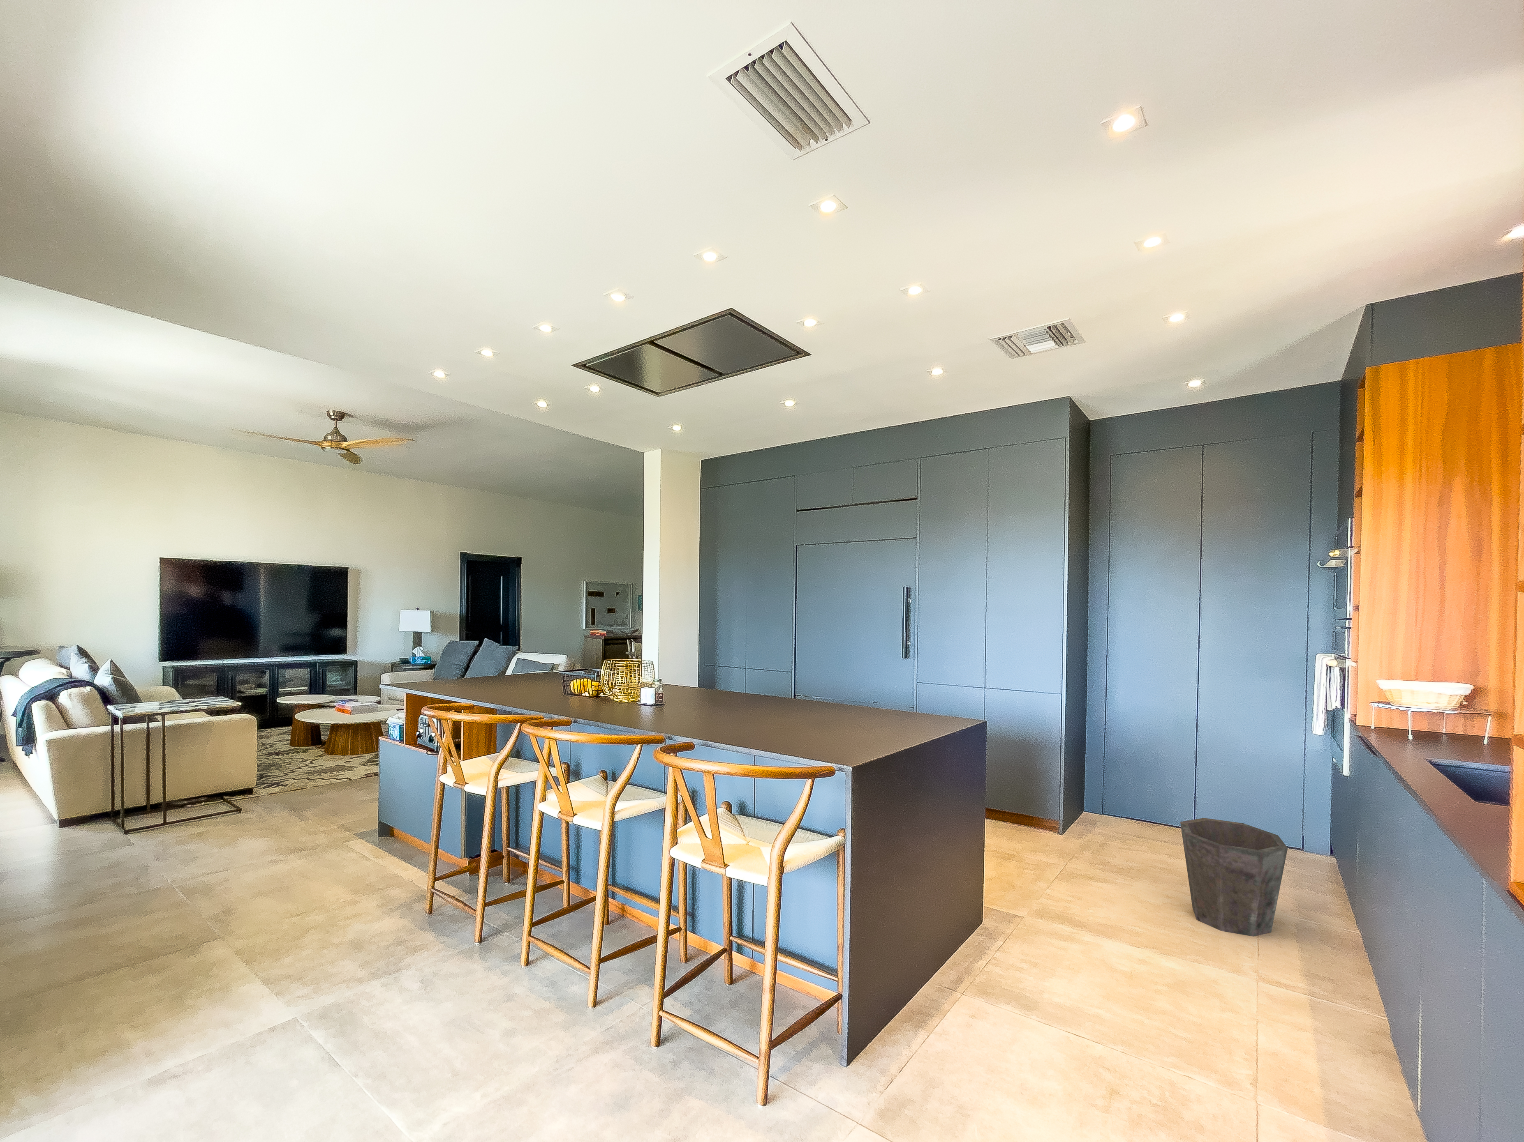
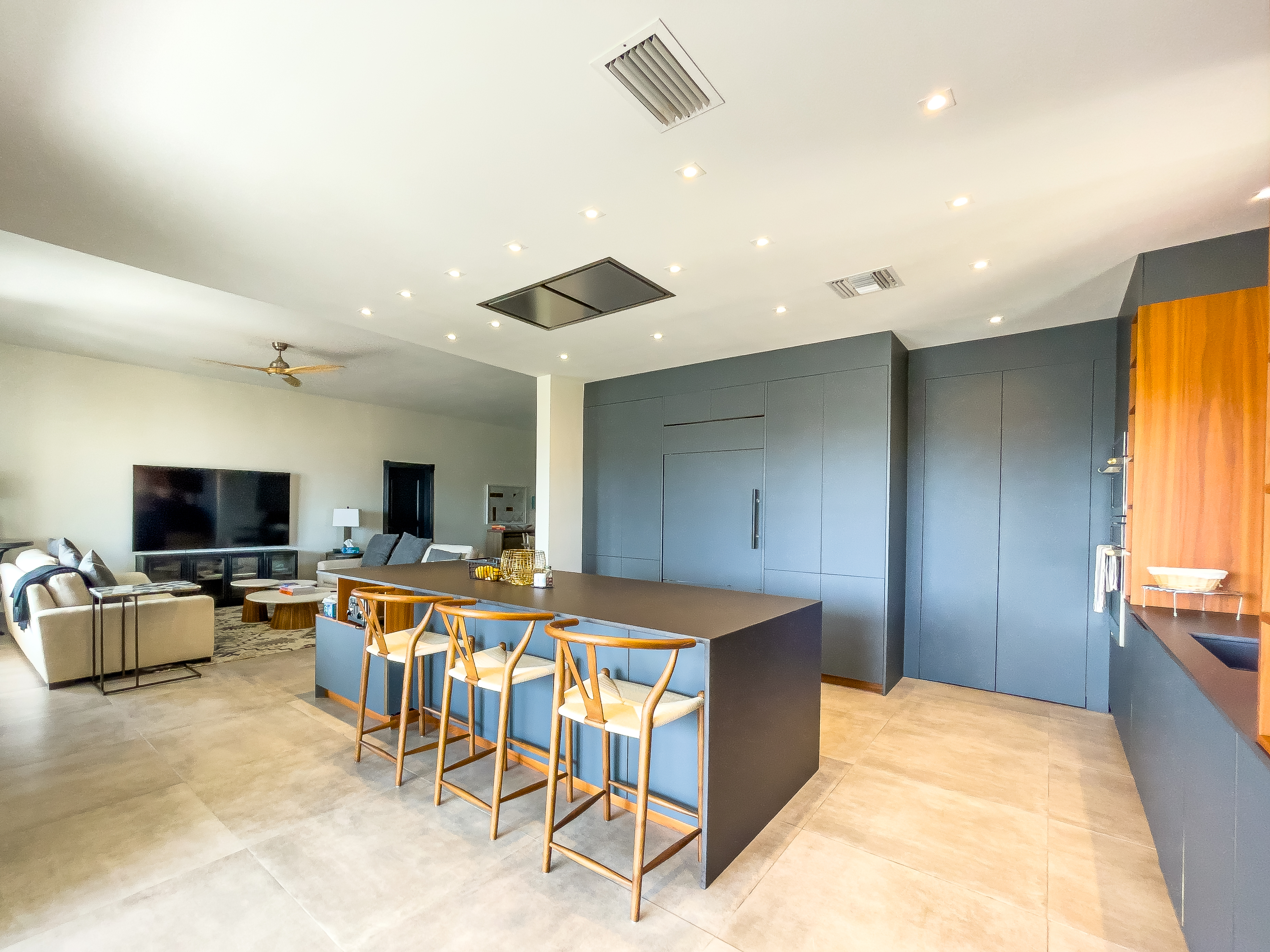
- waste bin (1231, 877)
